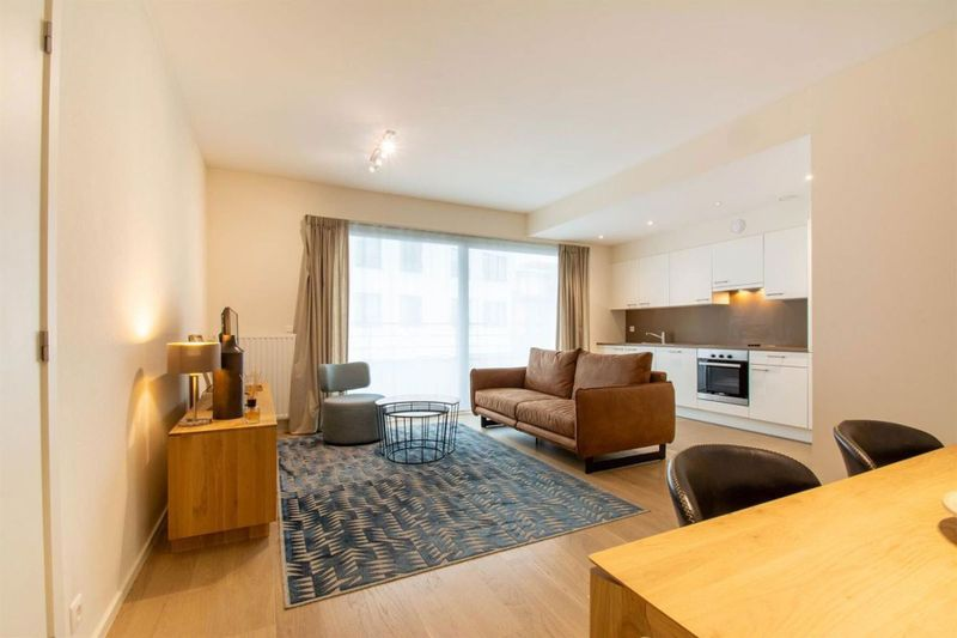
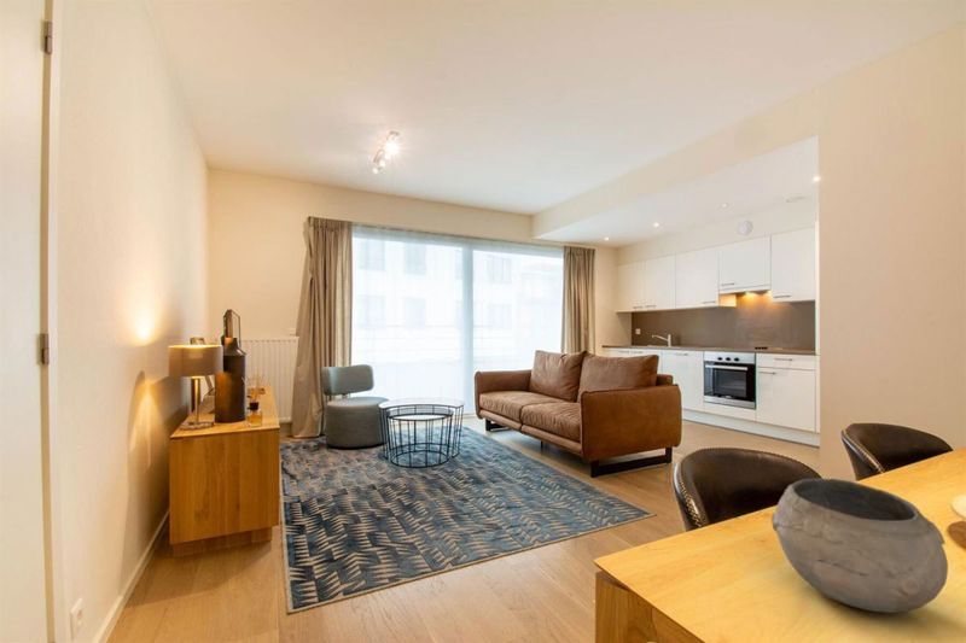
+ bowl (854, 544)
